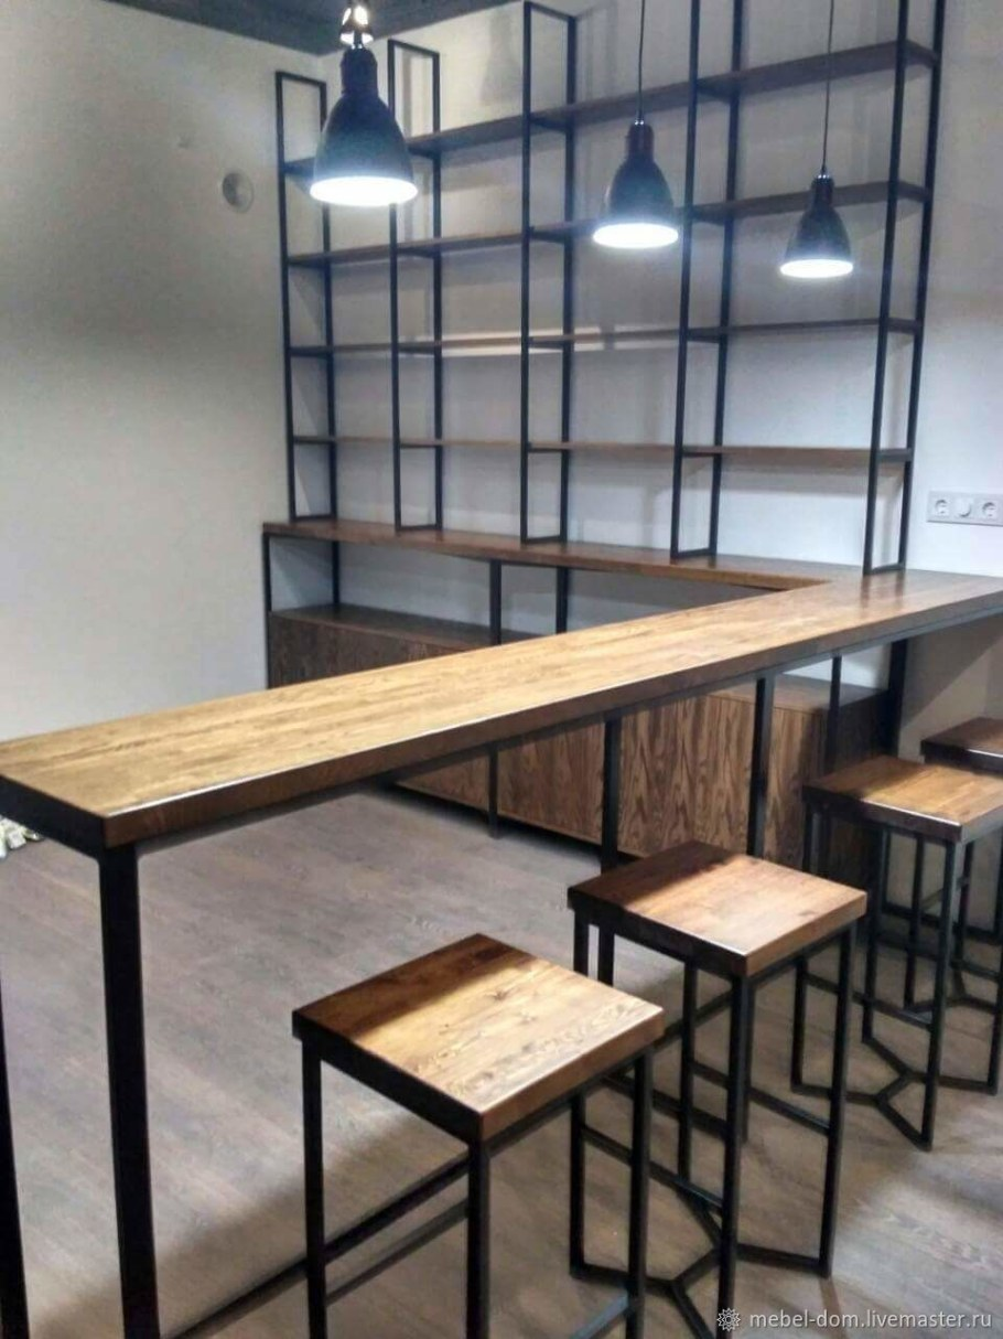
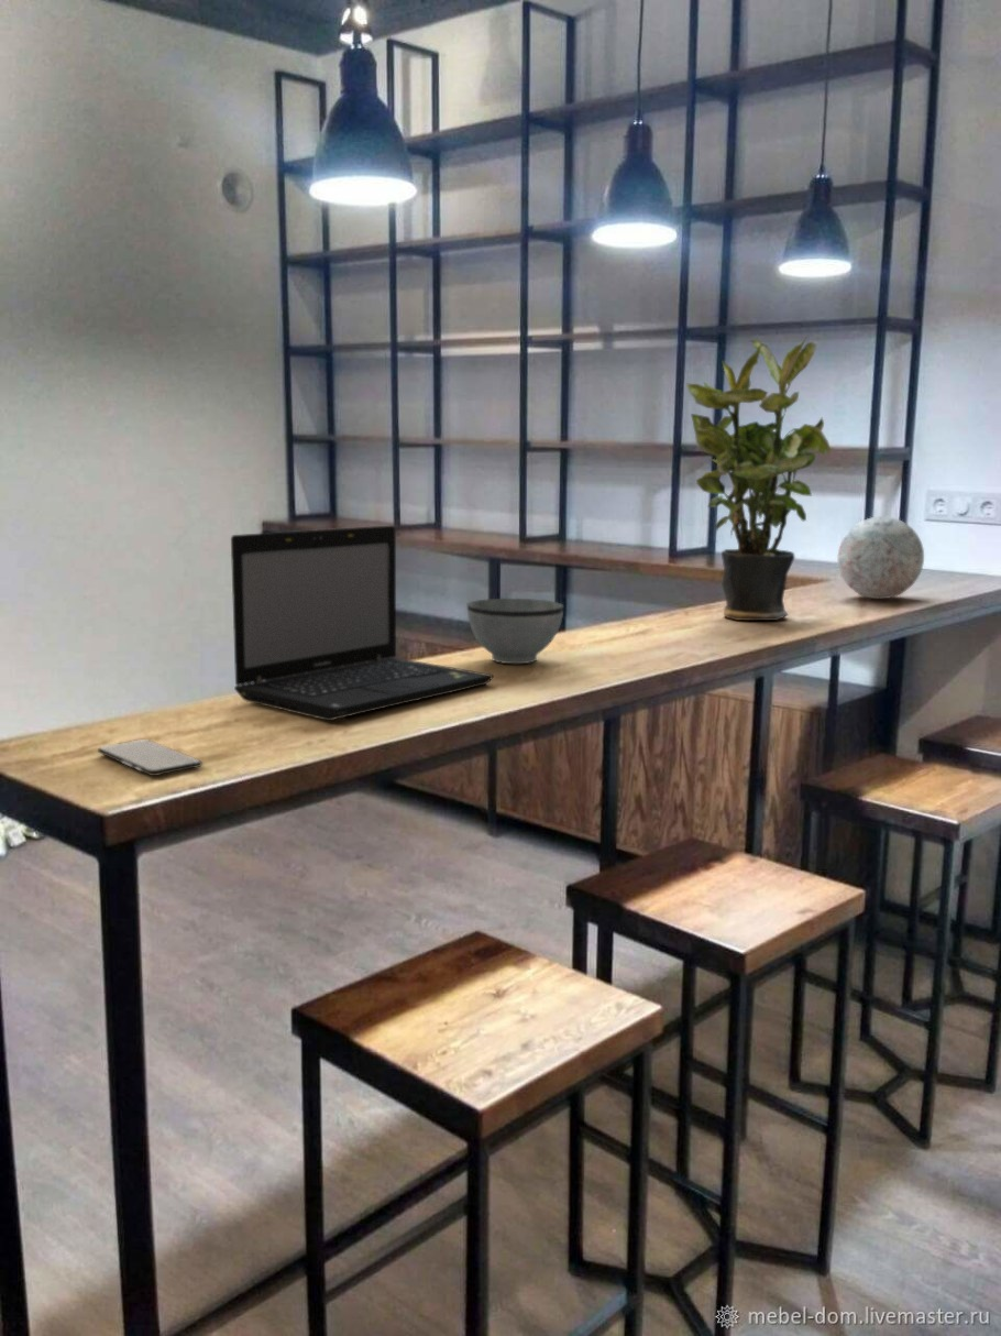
+ potted plant (750, 480)
+ decorative ball (880, 557)
+ bowl (514, 632)
+ smartphone (148, 756)
+ laptop (366, 614)
